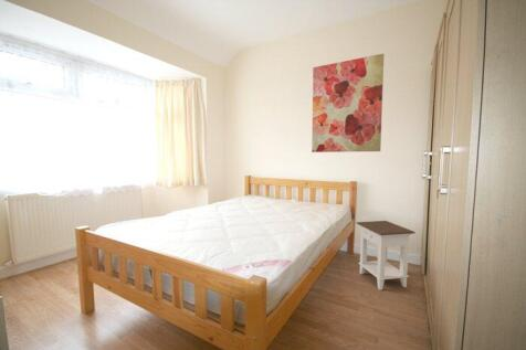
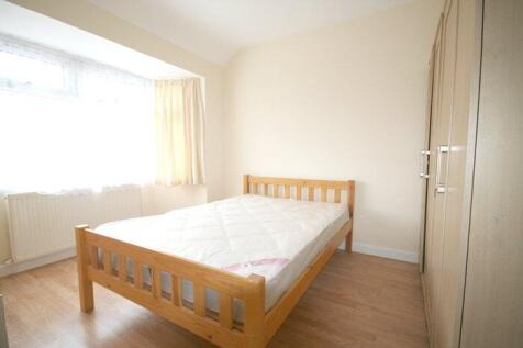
- nightstand (382, 253)
- wall art (345, 107)
